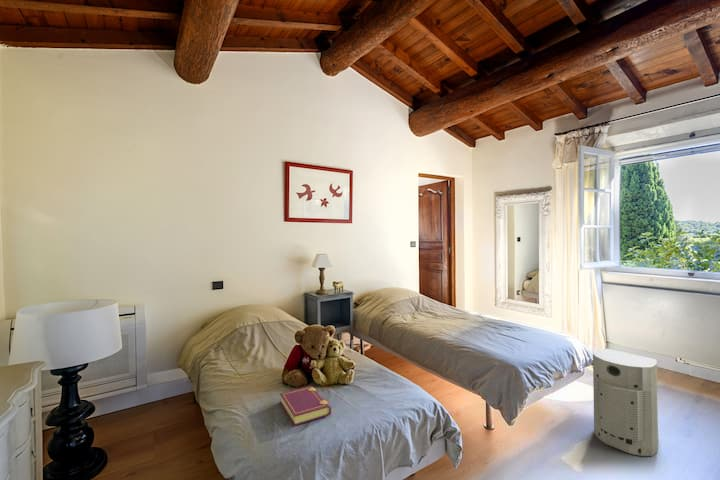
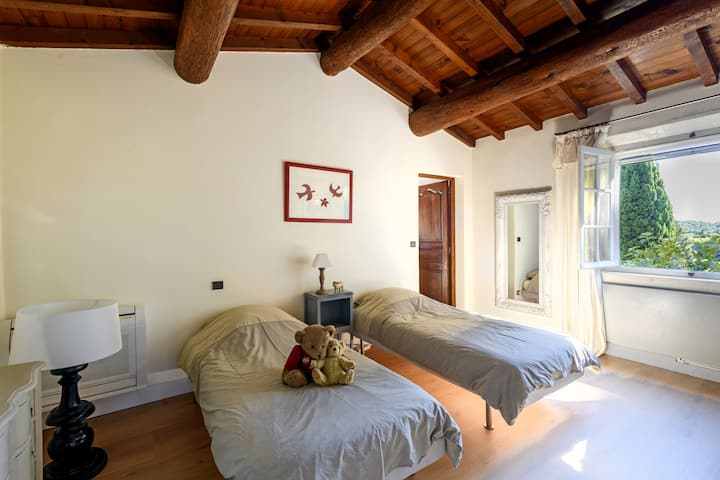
- book (304, 403)
- fan (623, 399)
